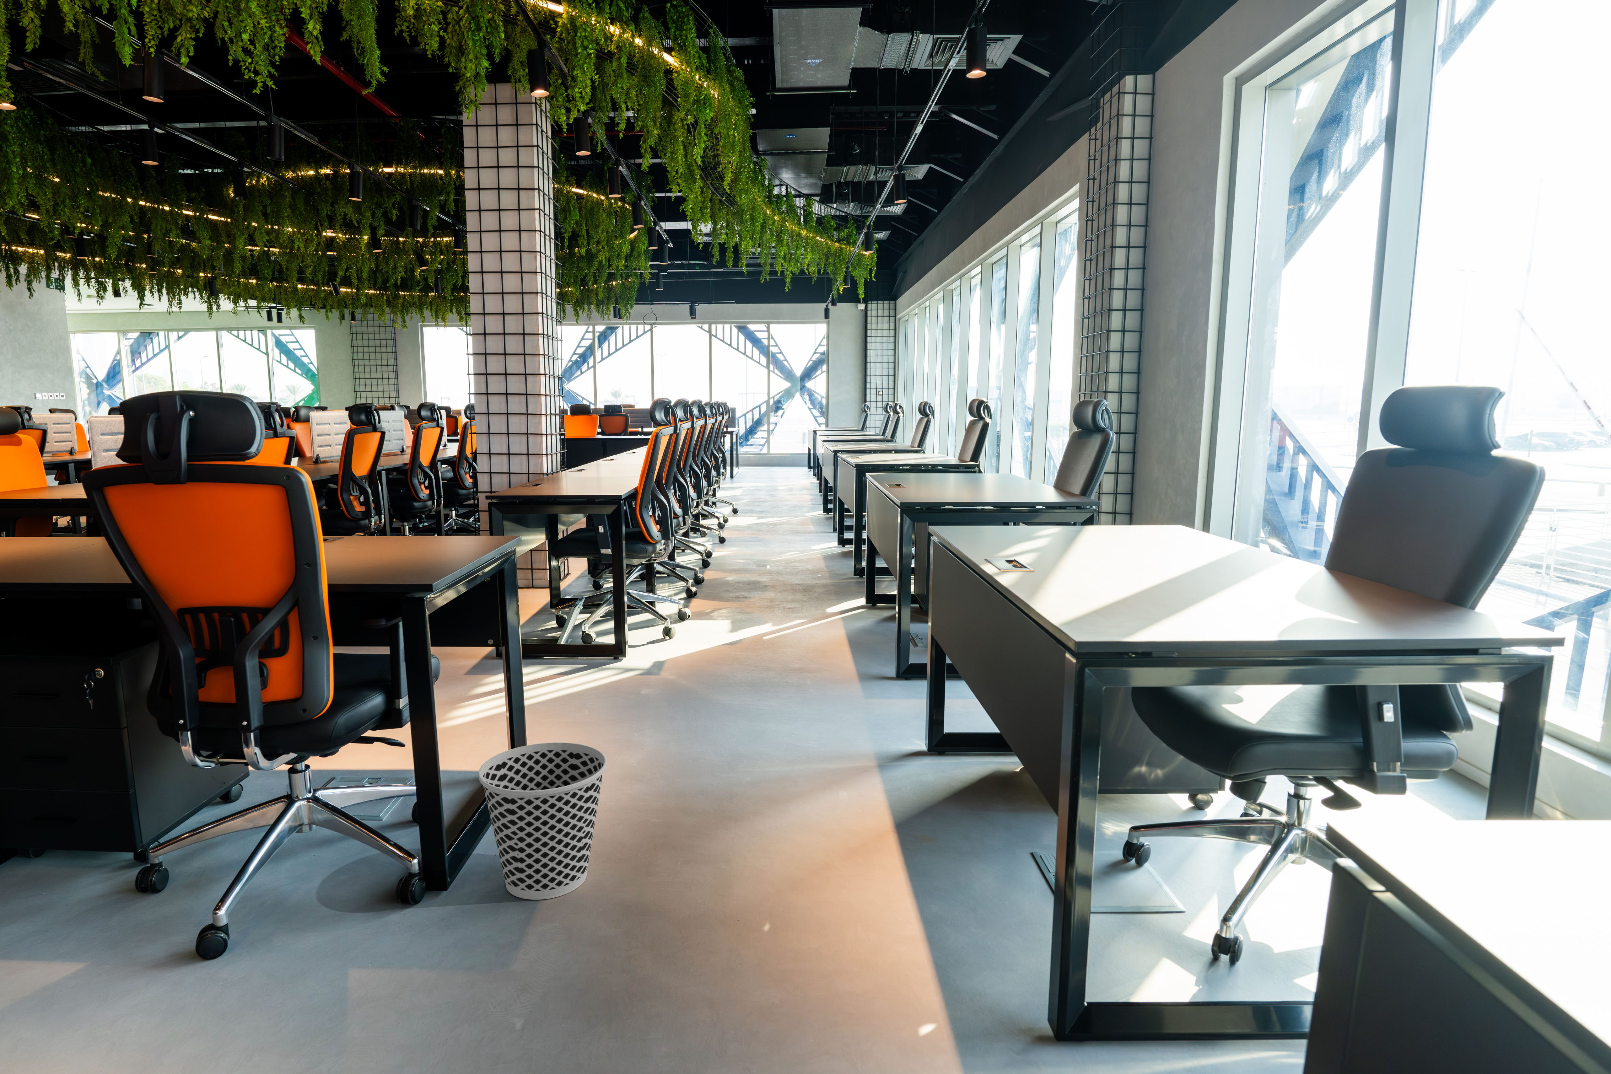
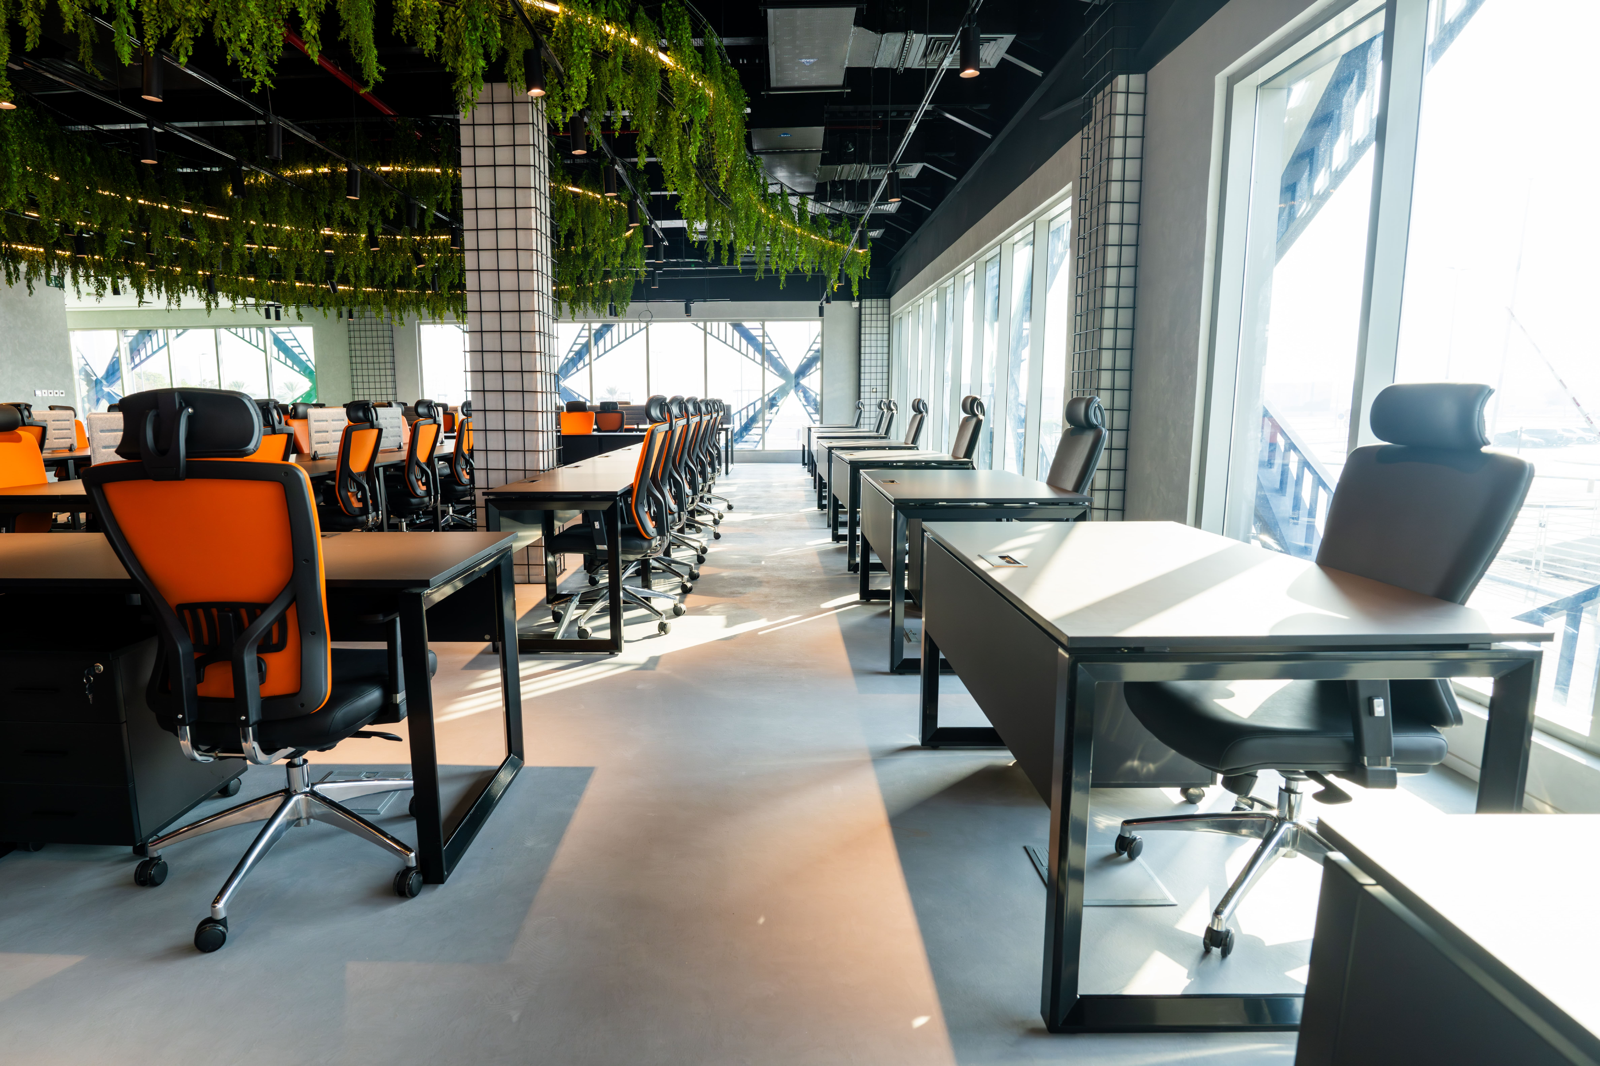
- wastebasket (545, 822)
